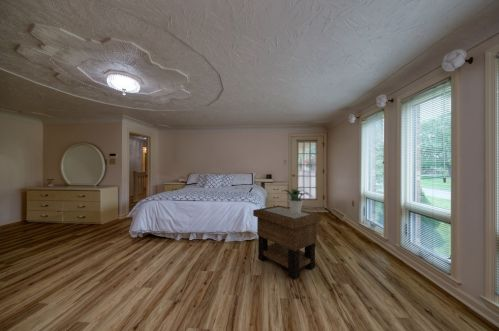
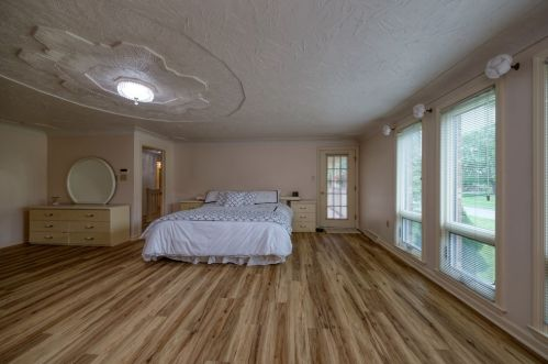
- side table (286, 236)
- potted plant (294, 200)
